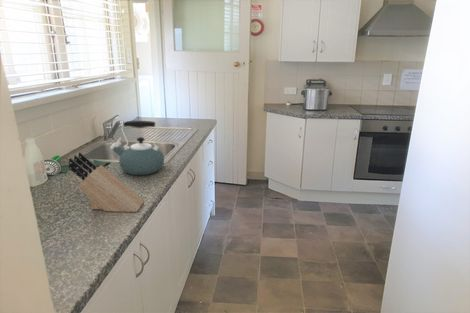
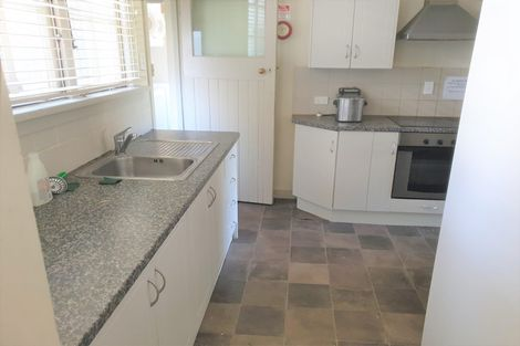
- kettle (136, 146)
- knife block (105, 181)
